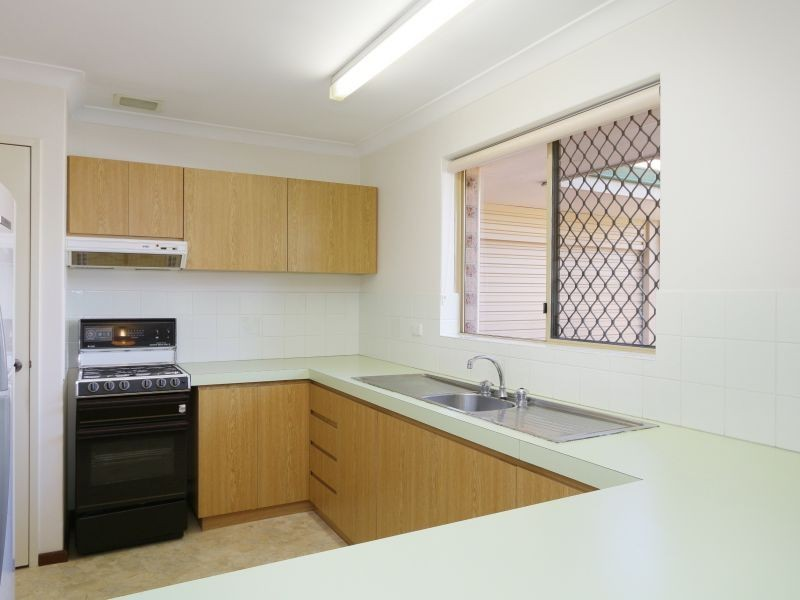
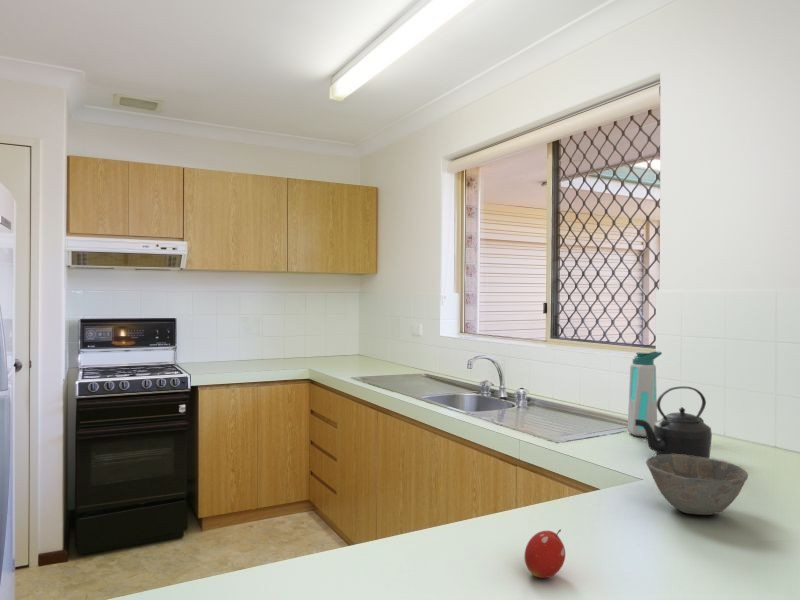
+ kettle (670, 423)
+ bowl (695, 488)
+ fruit (545, 551)
+ water bottle (644, 392)
